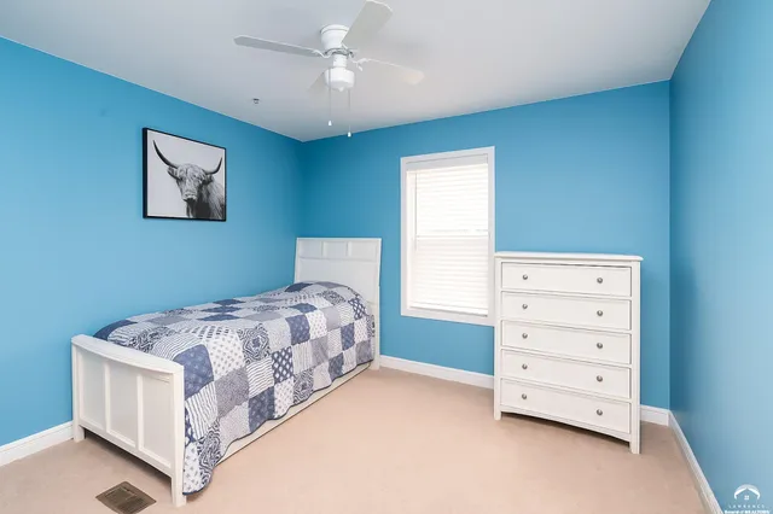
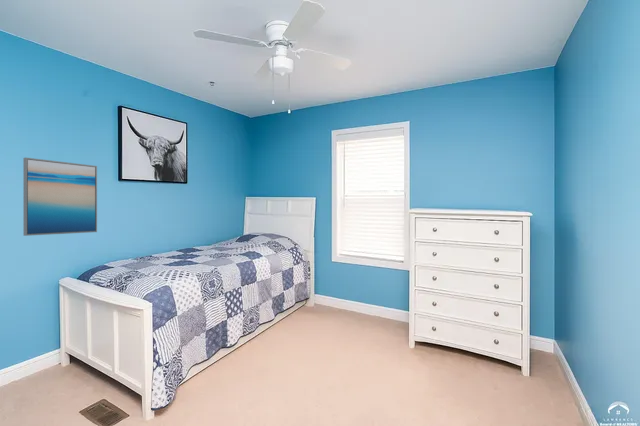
+ wall art (63, 197)
